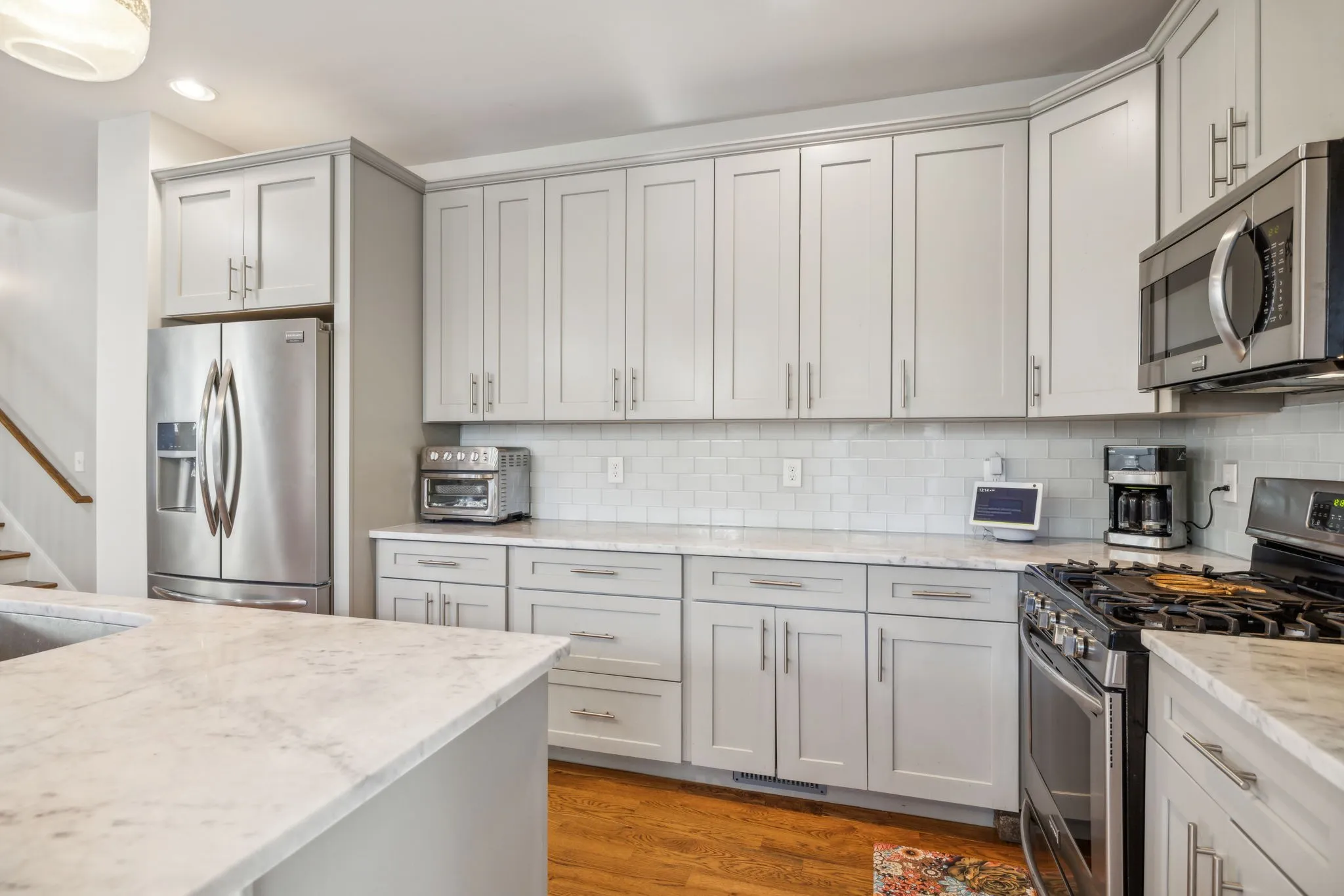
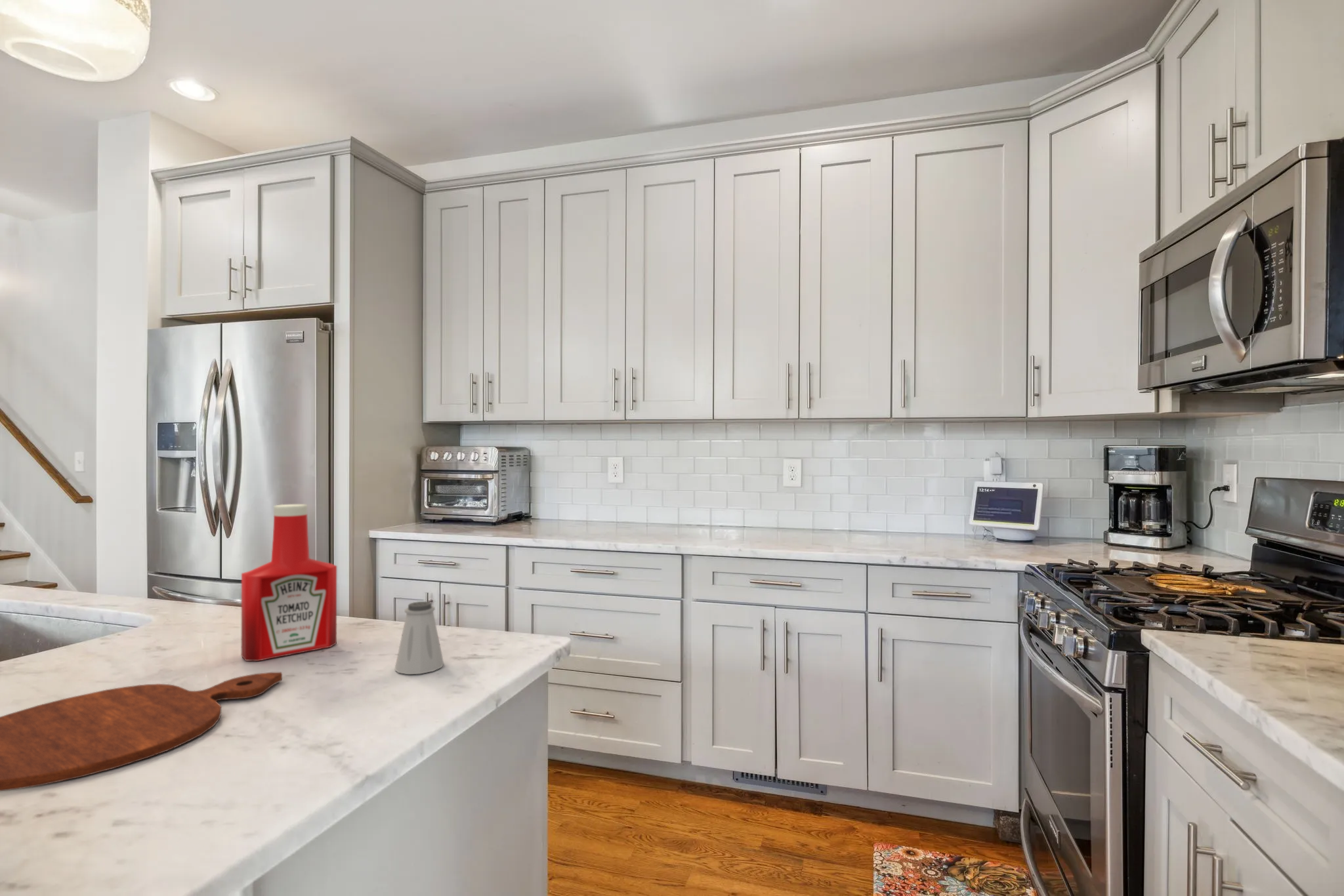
+ soap bottle (290, 577)
+ saltshaker (419, 635)
+ cutting board (139, 715)
